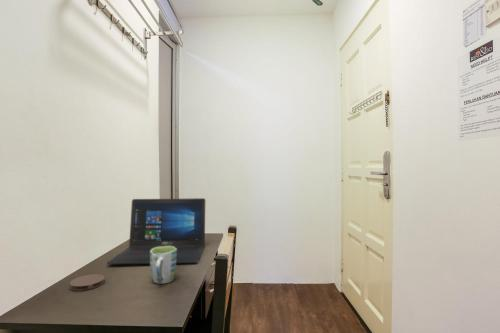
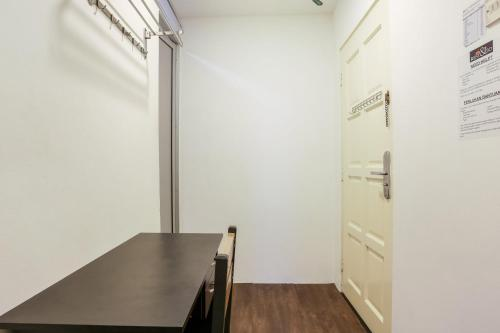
- laptop (161, 228)
- coaster (87, 282)
- mug (162, 265)
